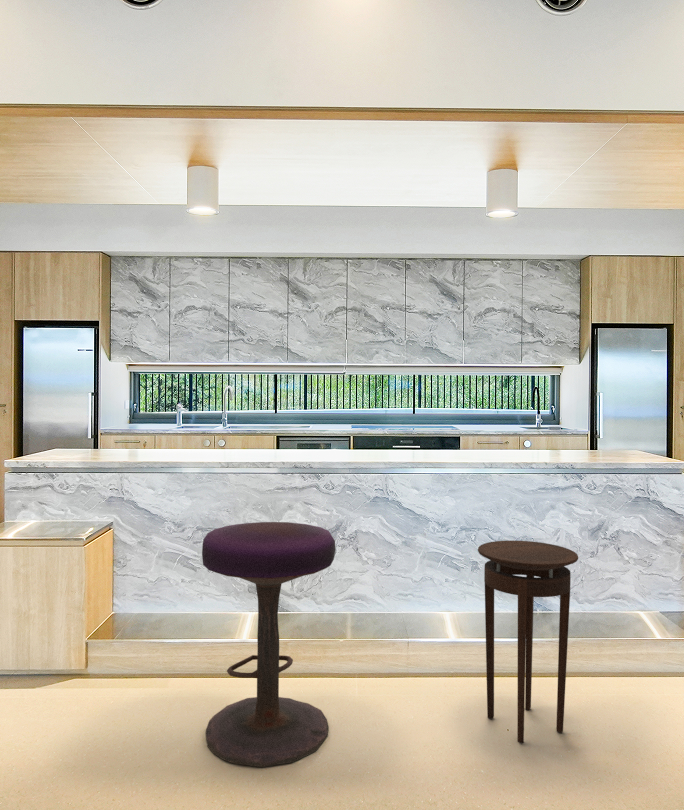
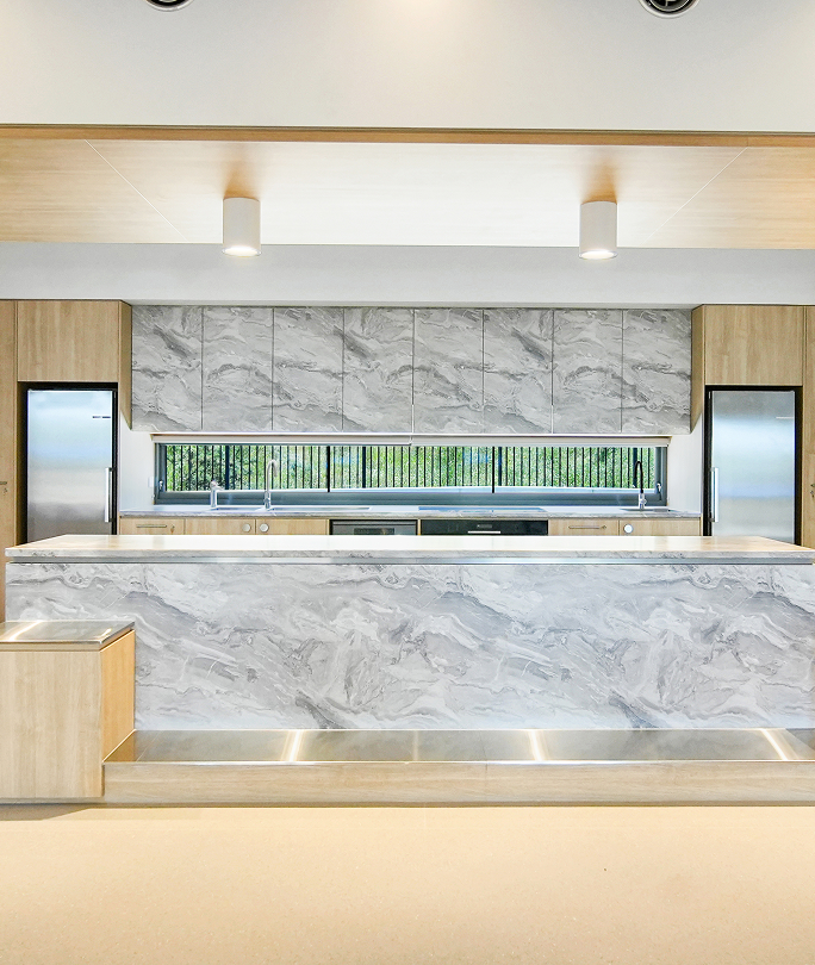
- stool (525, 638)
- stool (268, 628)
